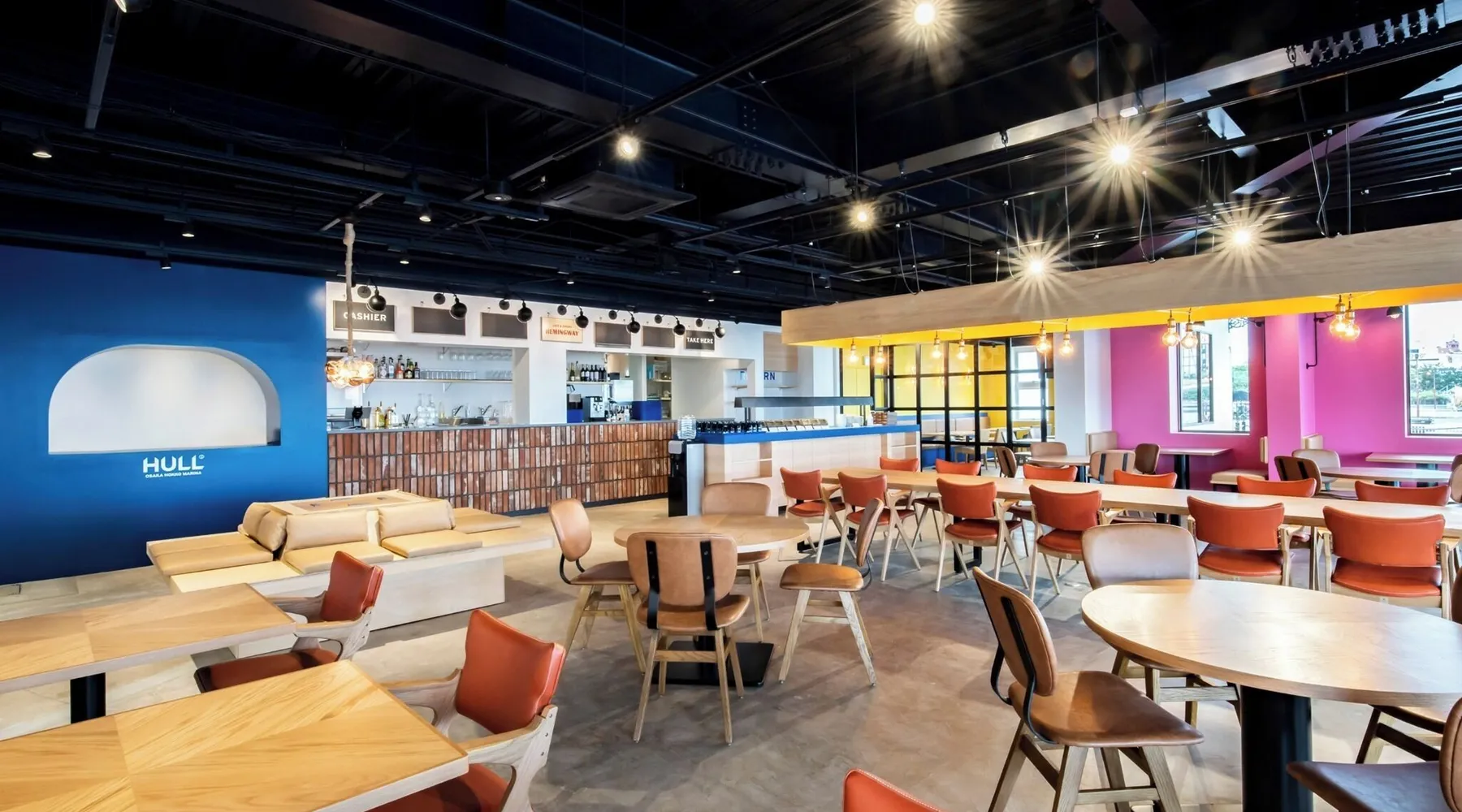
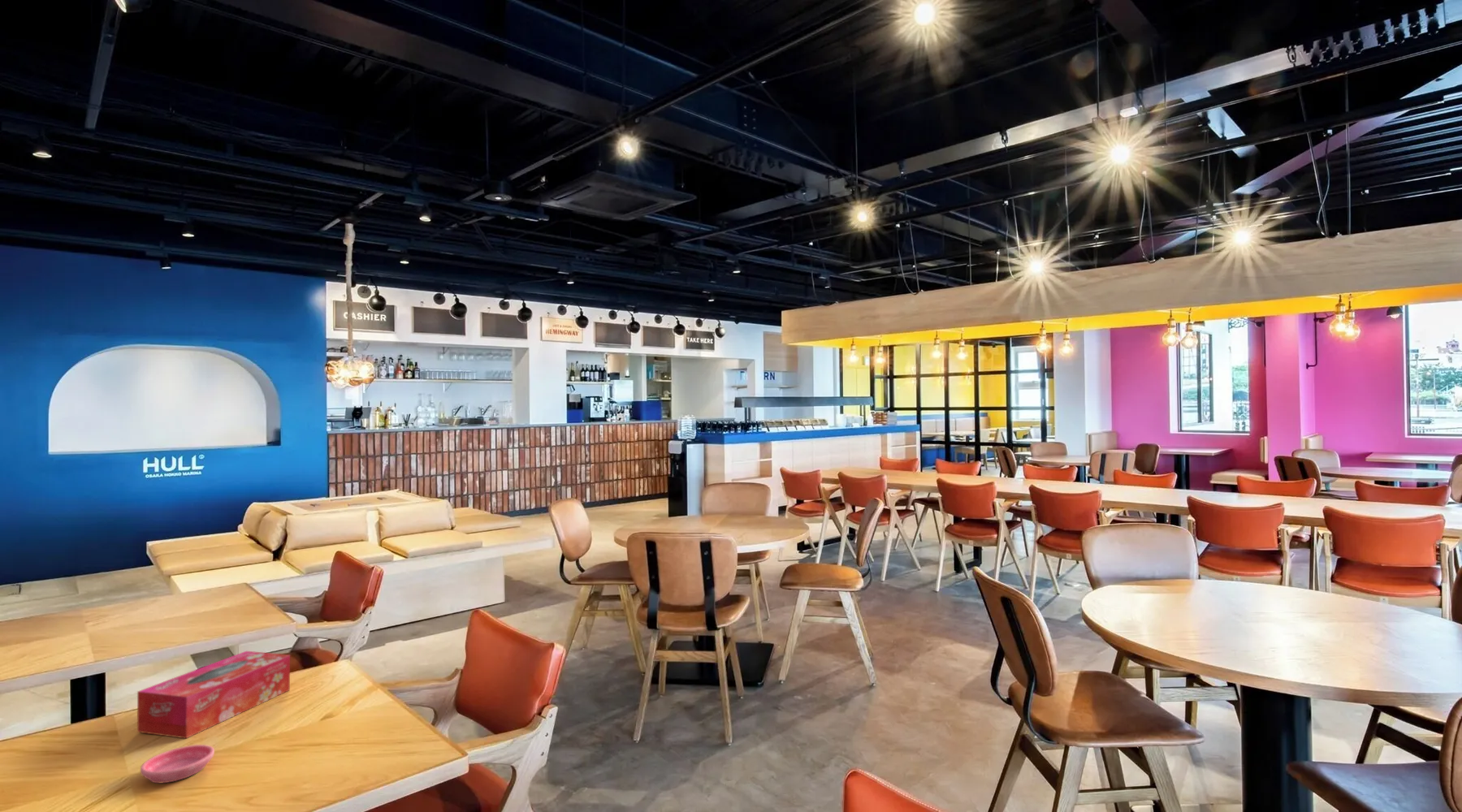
+ saucer (178, 764)
+ tissue box (218, 690)
